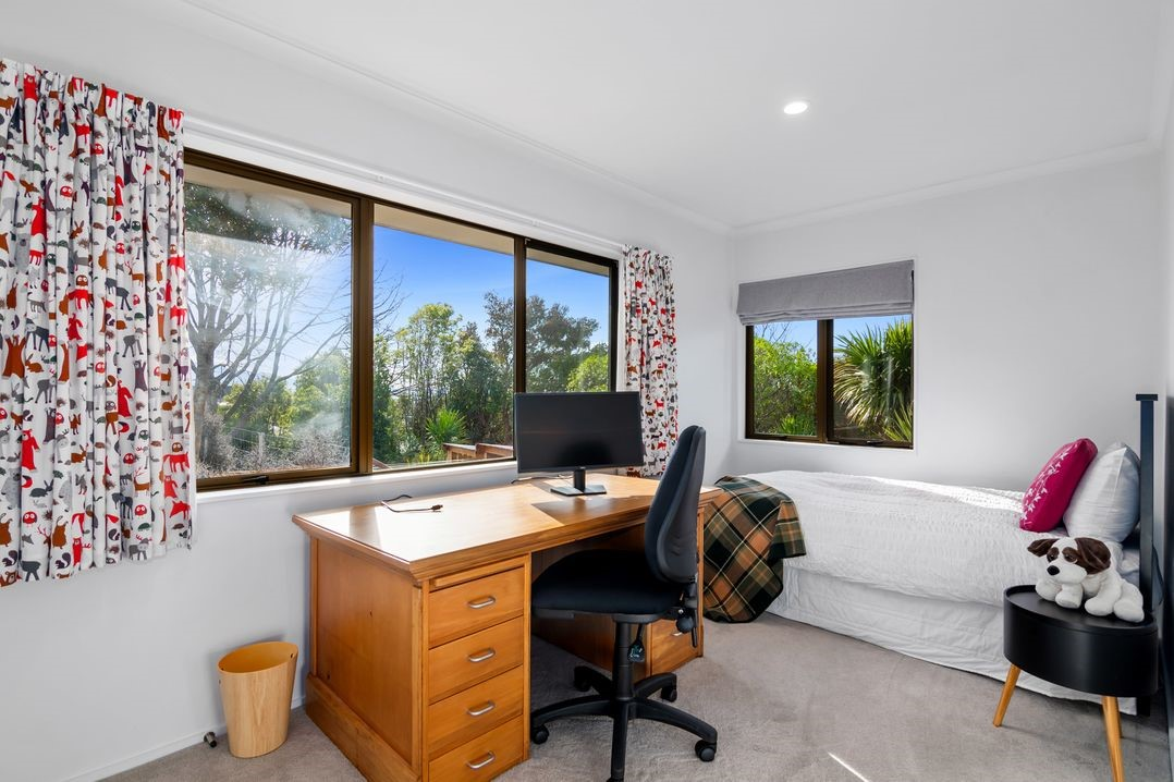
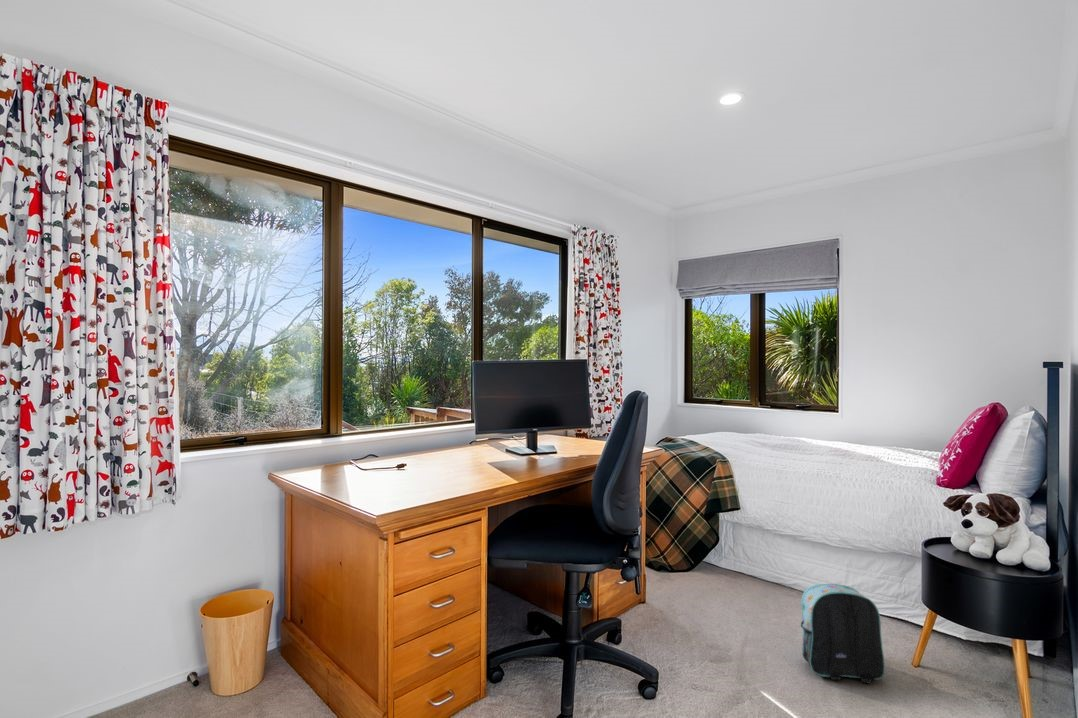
+ backpack (838, 626)
